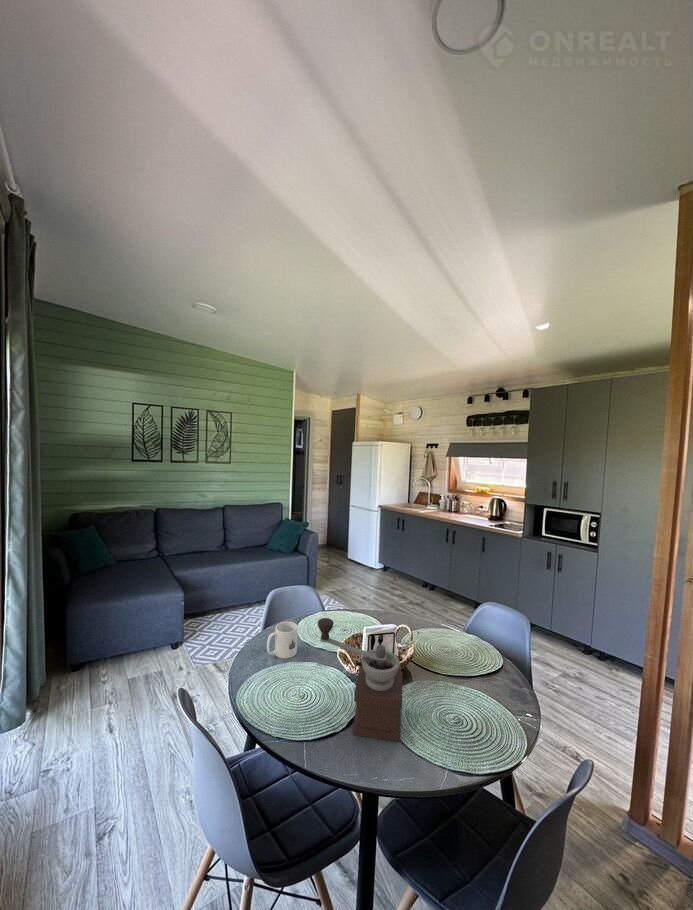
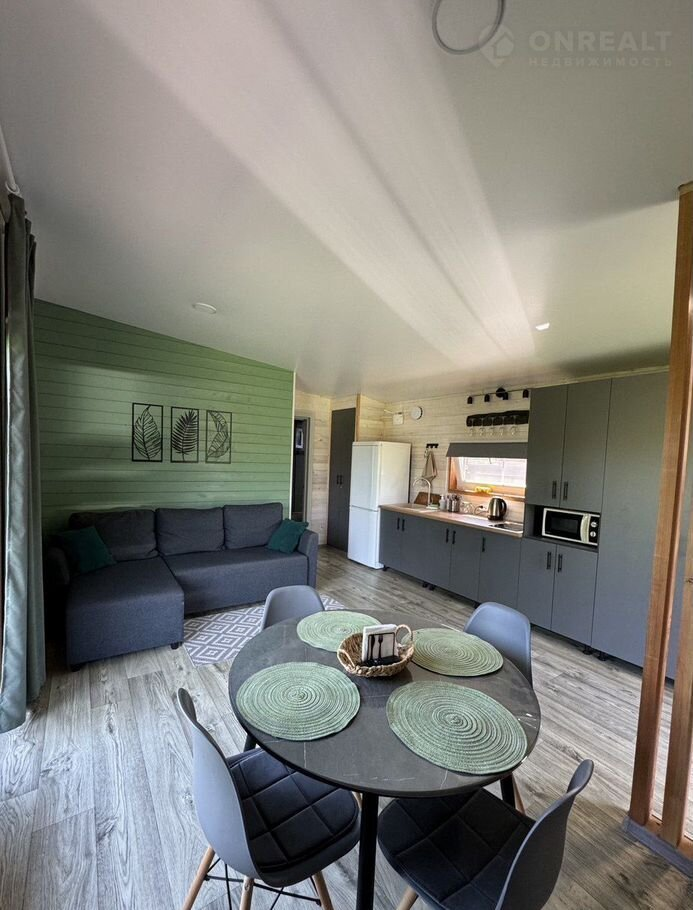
- coffee grinder (359, 667)
- mug (281, 640)
